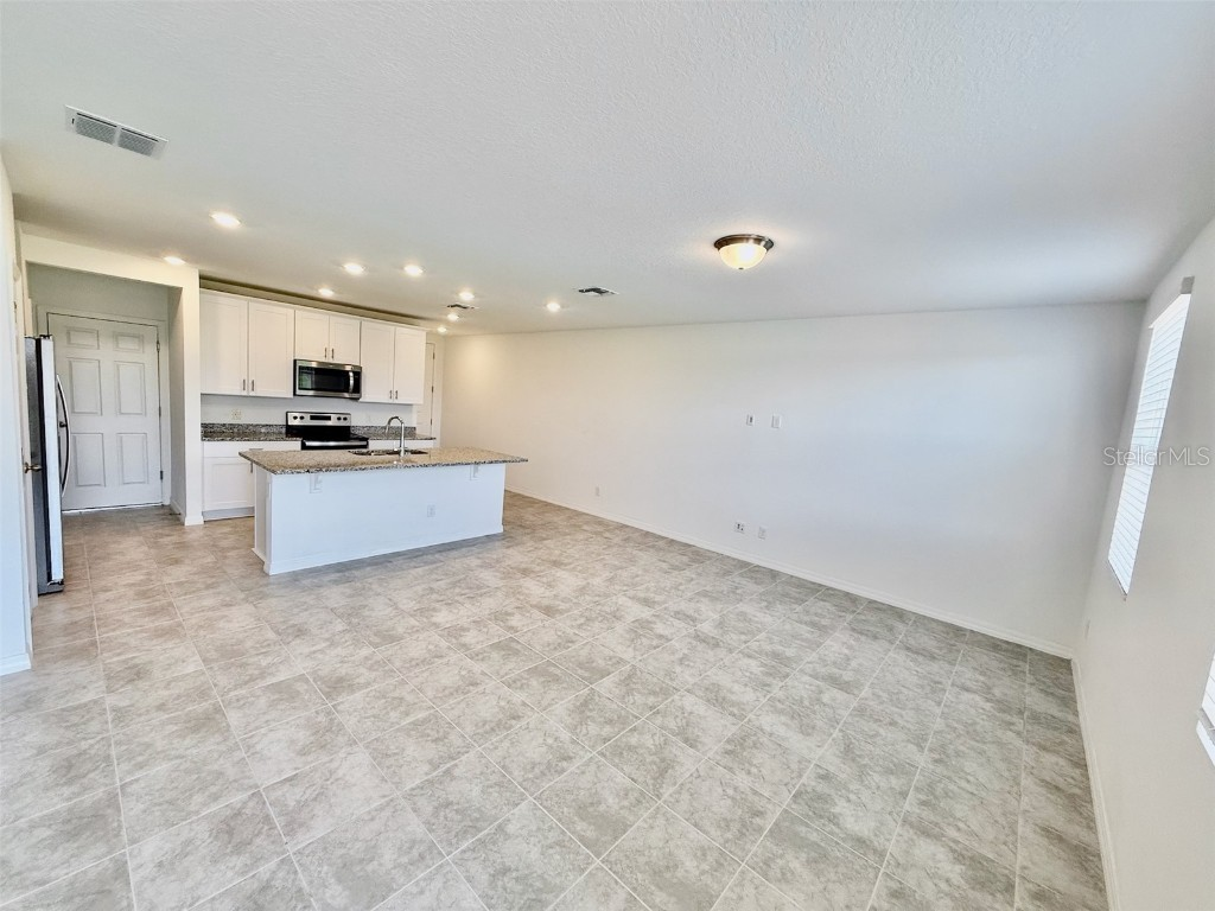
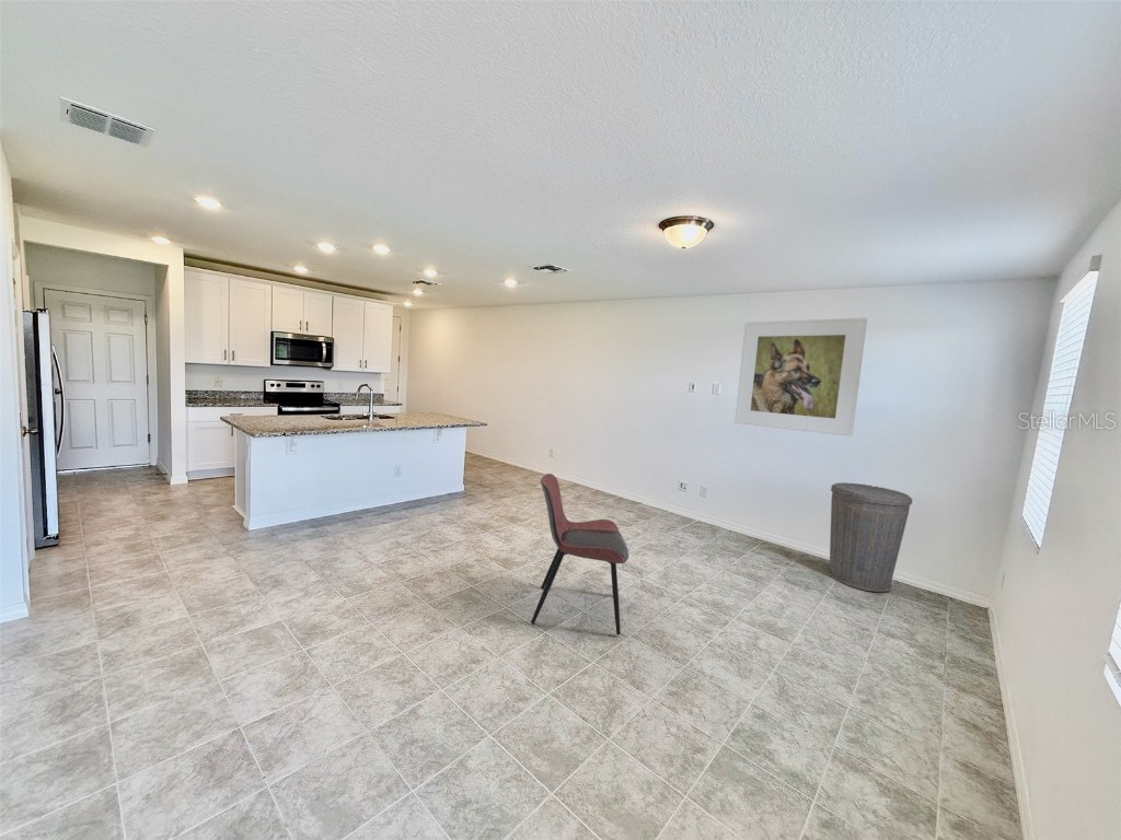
+ dining chair (581, 546)
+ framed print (795, 375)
+ trash can (864, 535)
